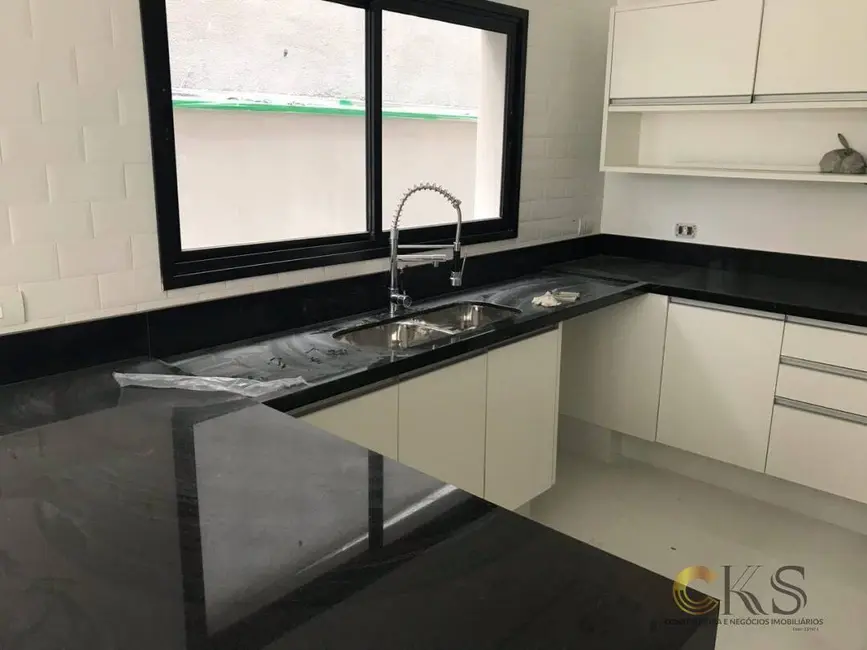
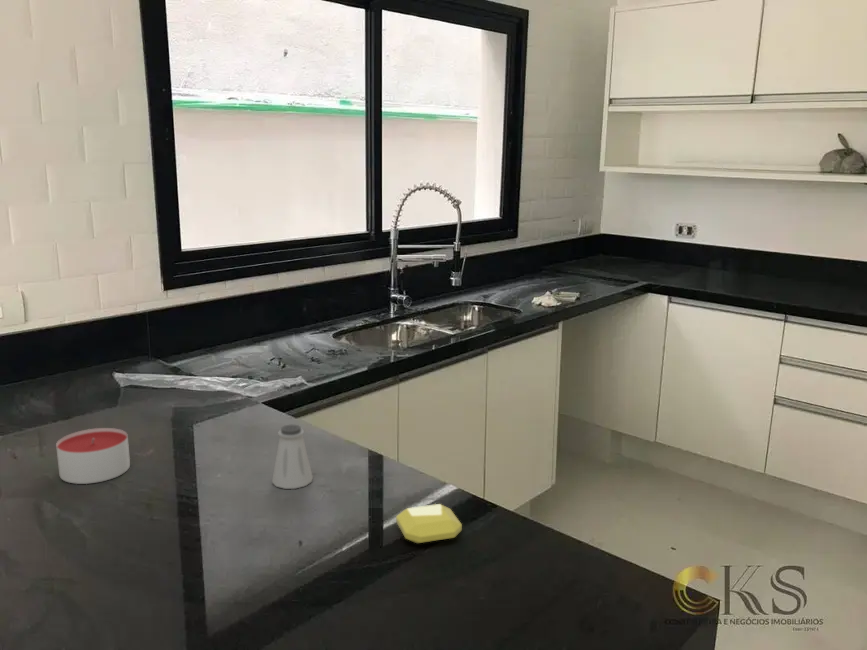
+ soap bar (428, 523)
+ saltshaker (291, 454)
+ candle (93, 453)
